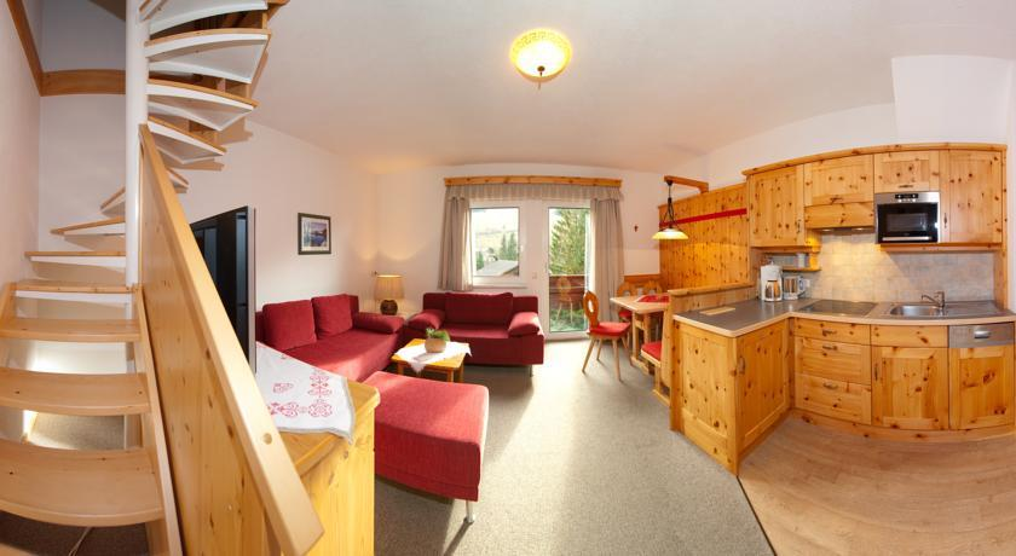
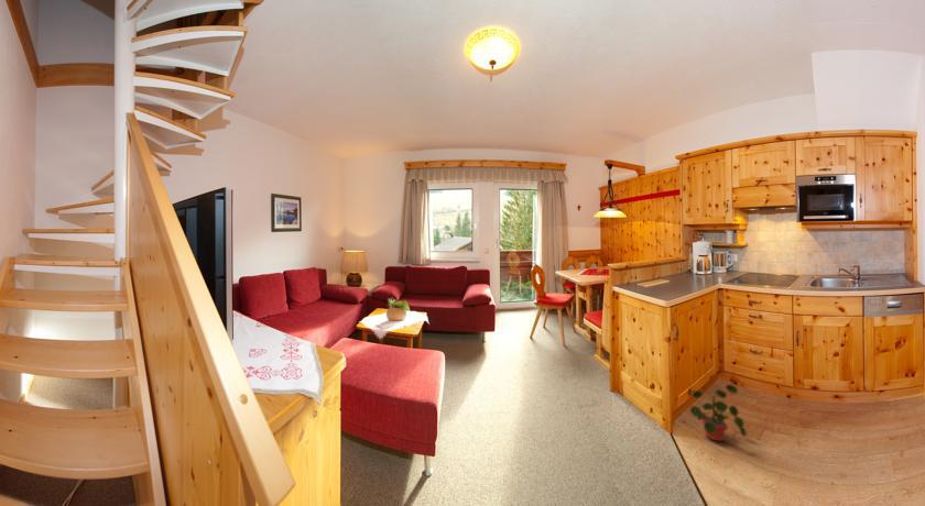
+ potted plant (716, 408)
